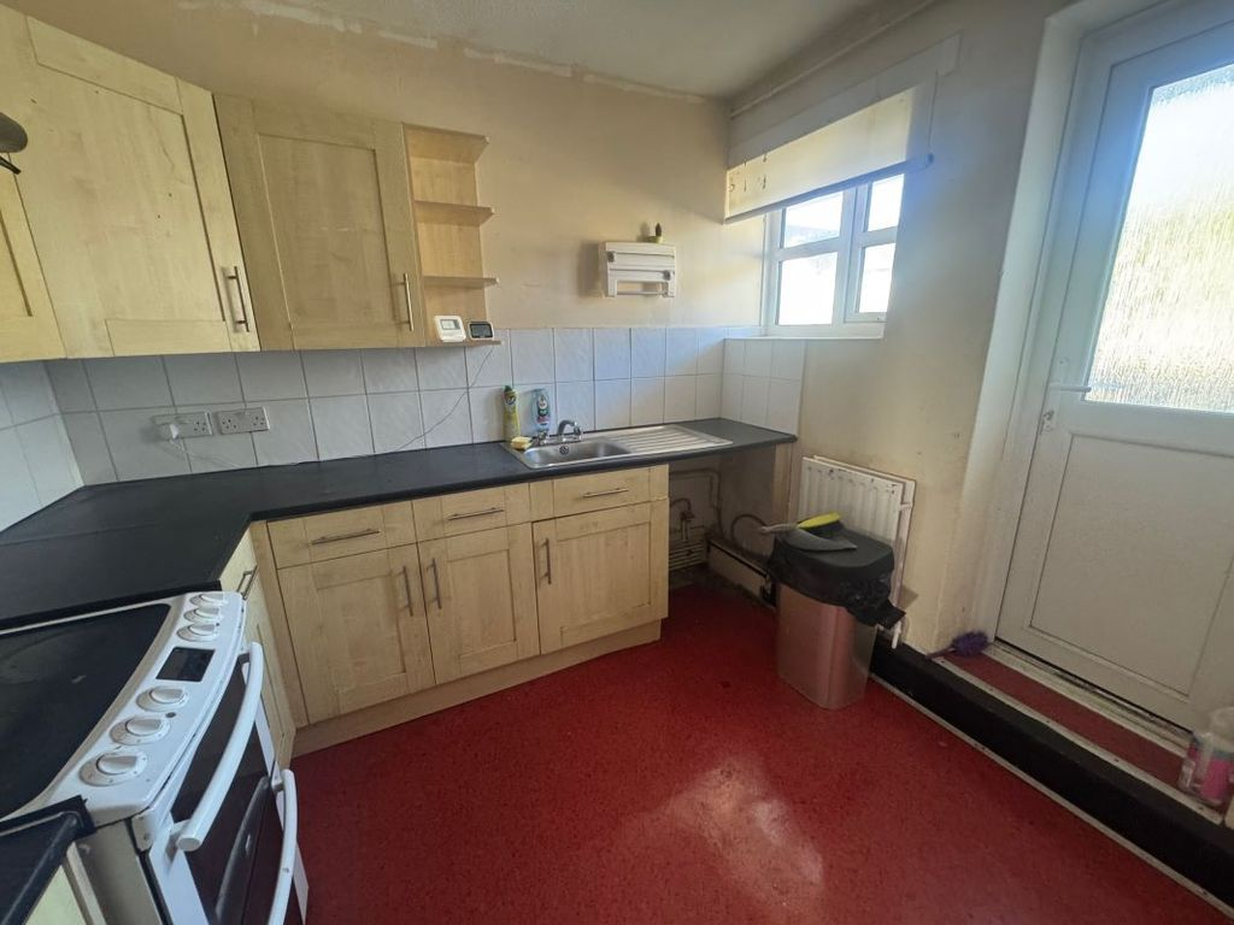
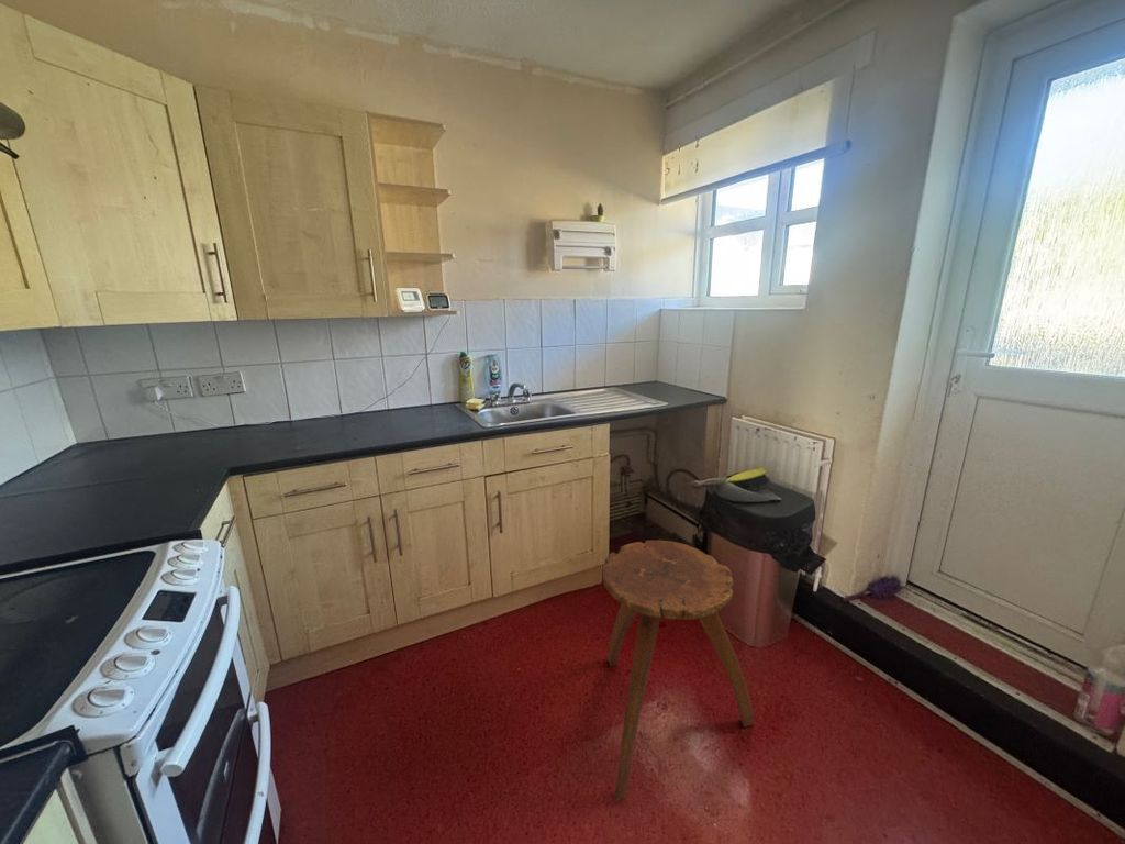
+ stool (645, 654)
